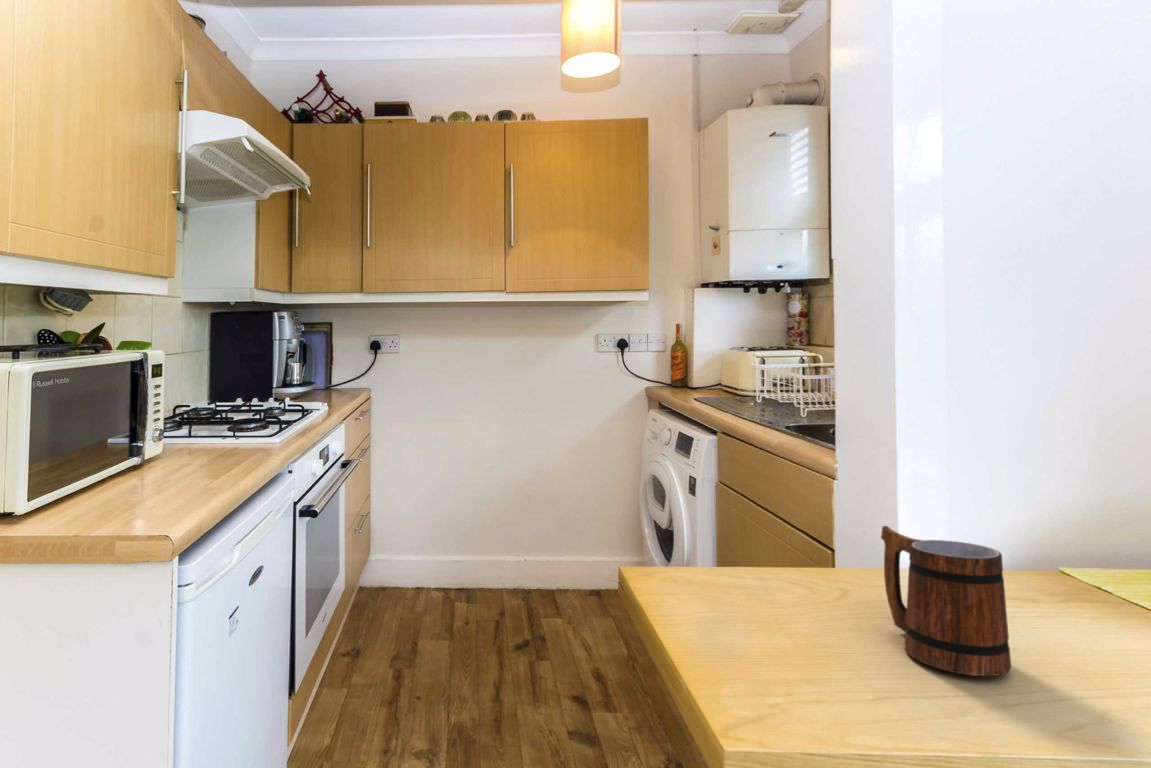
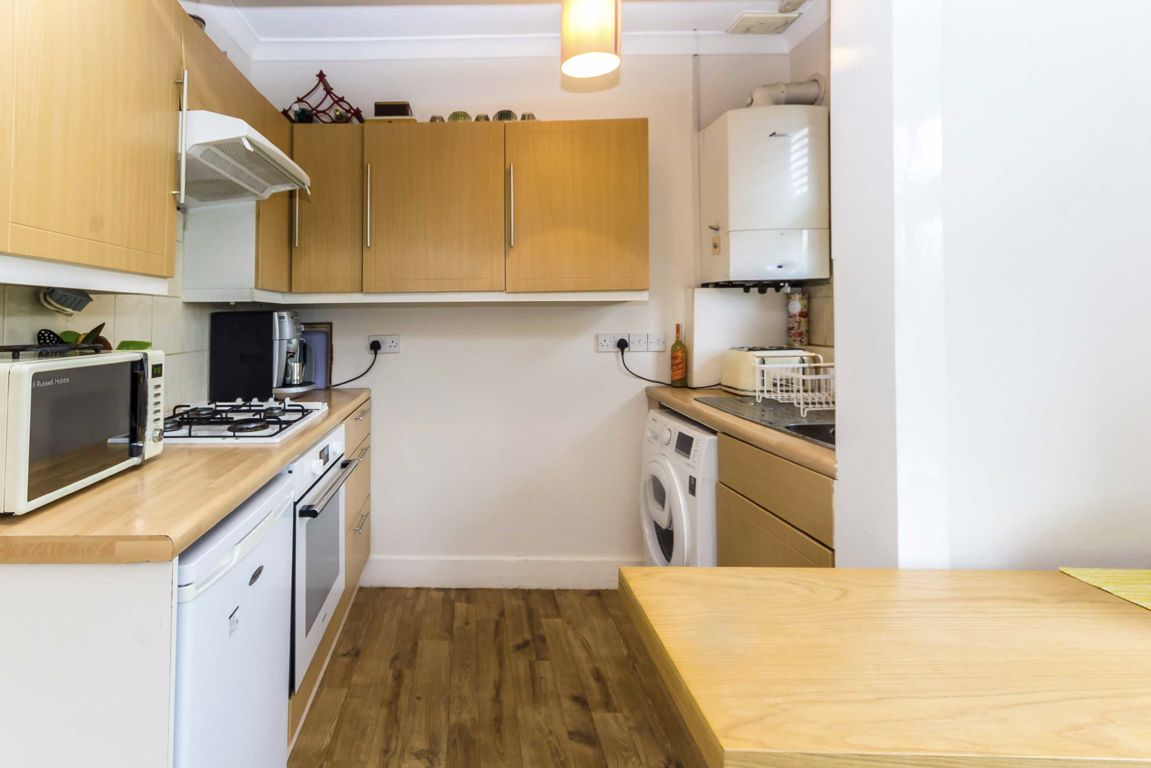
- mug (936, 592)
